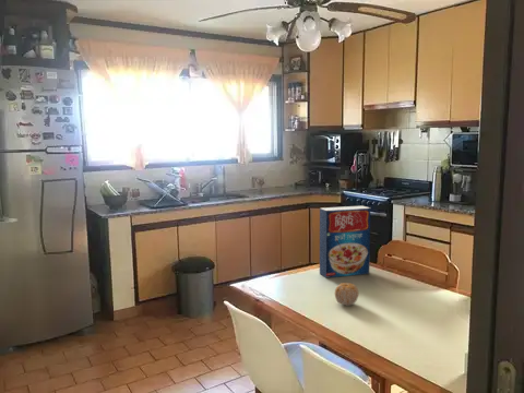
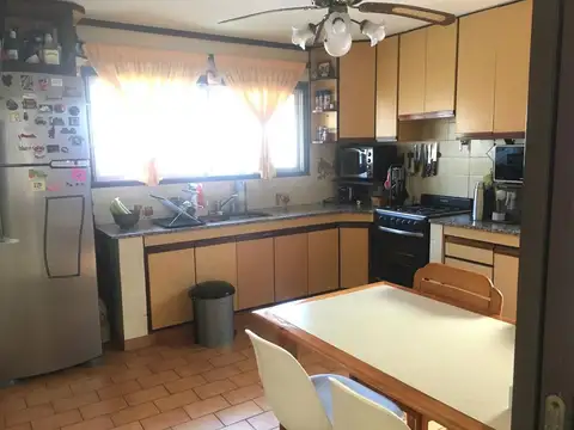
- fruit (346, 294)
- cereal box (344, 240)
